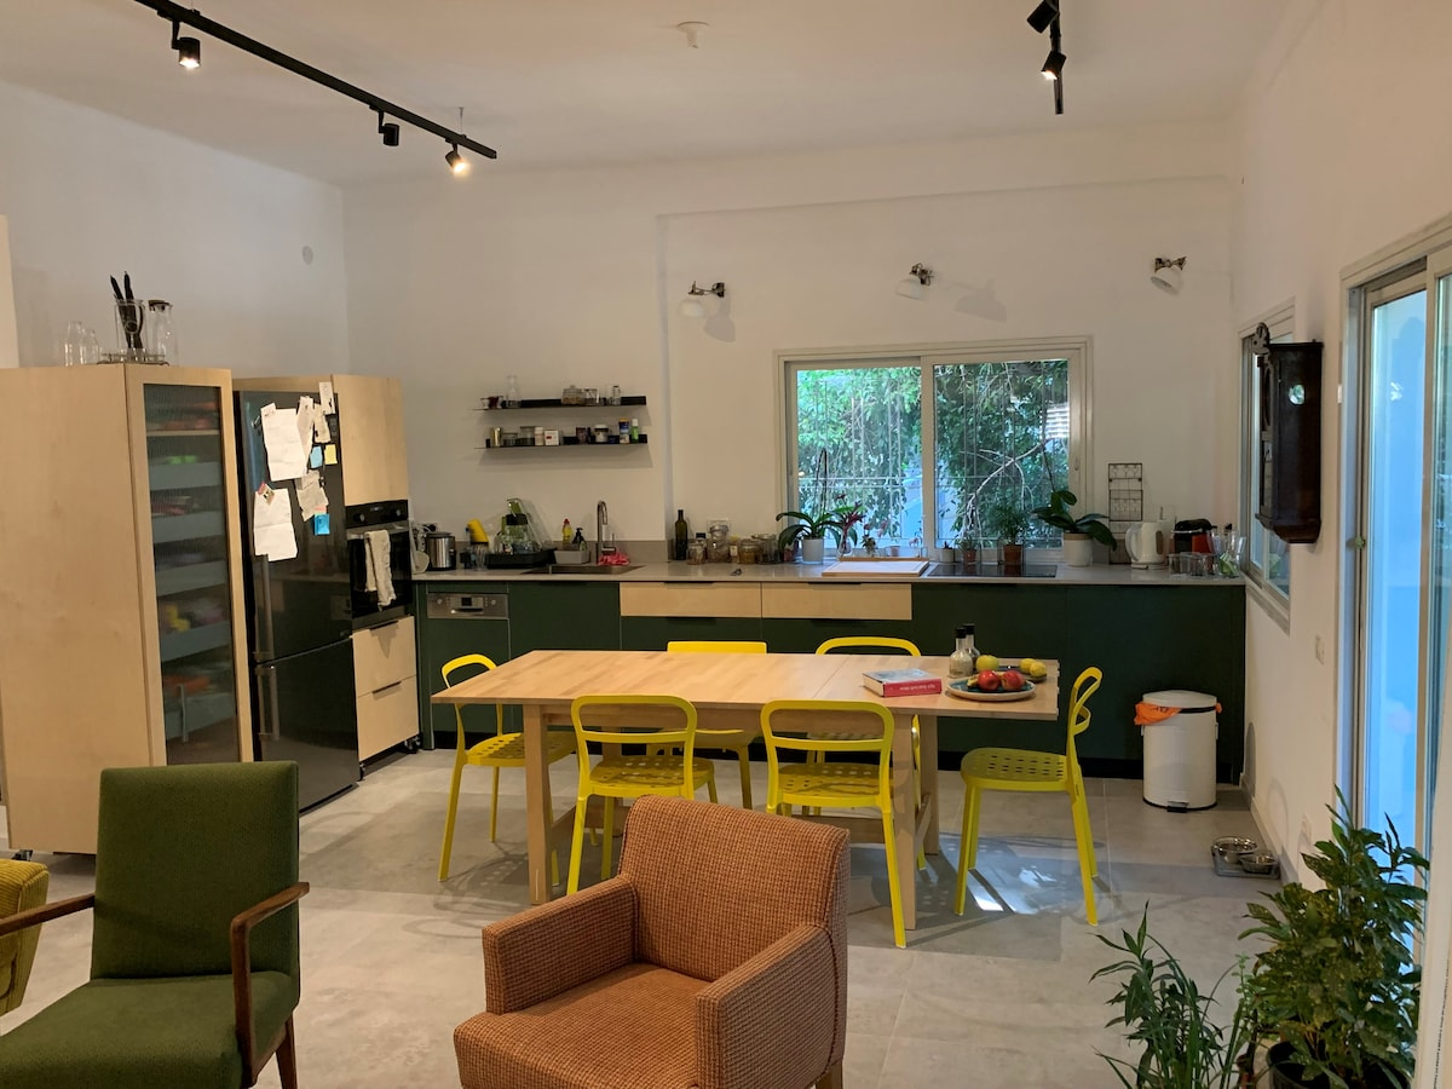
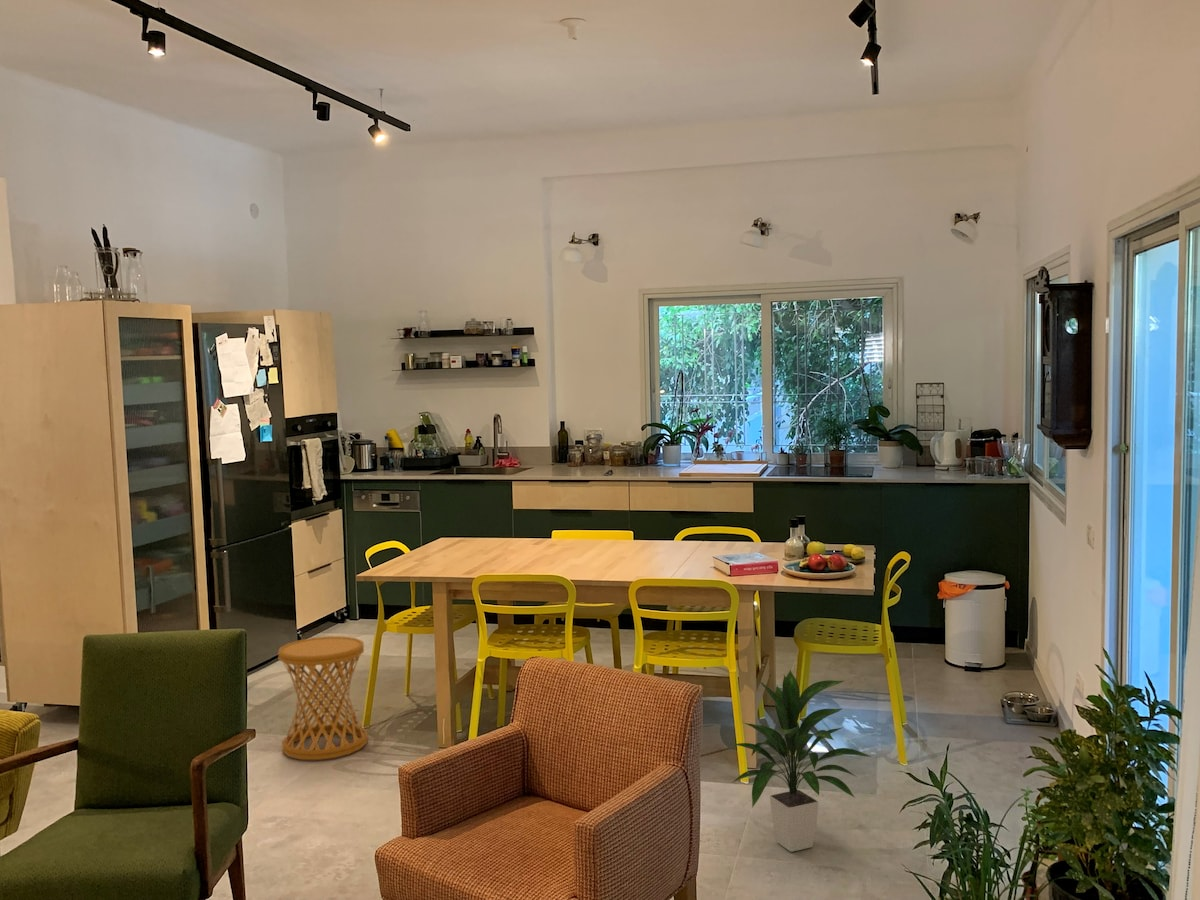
+ side table (322, 695)
+ indoor plant (793, 755)
